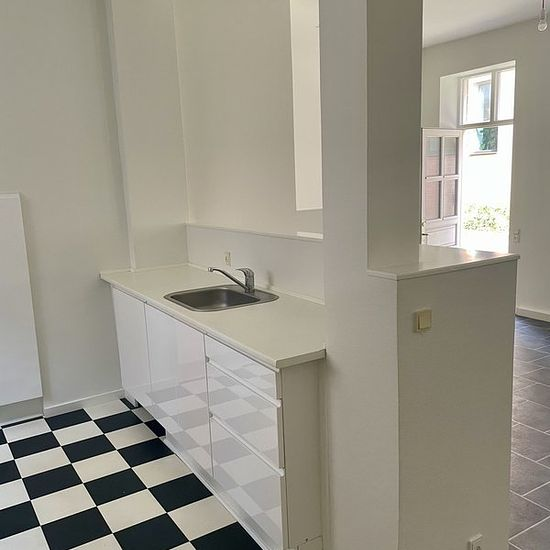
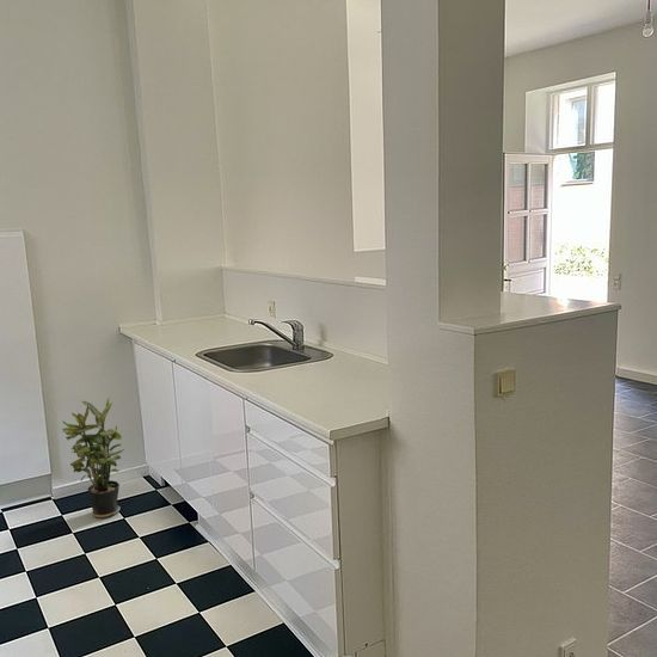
+ potted plant (94, 459)
